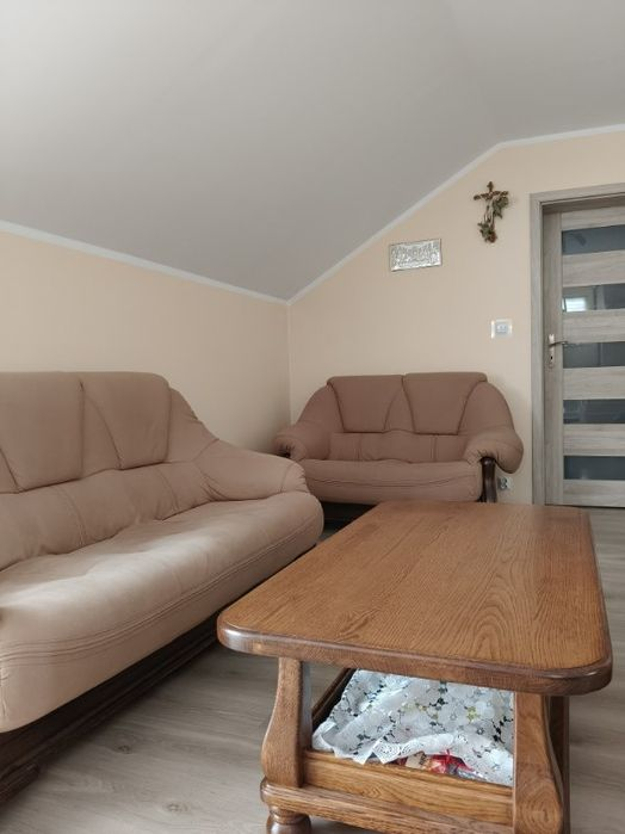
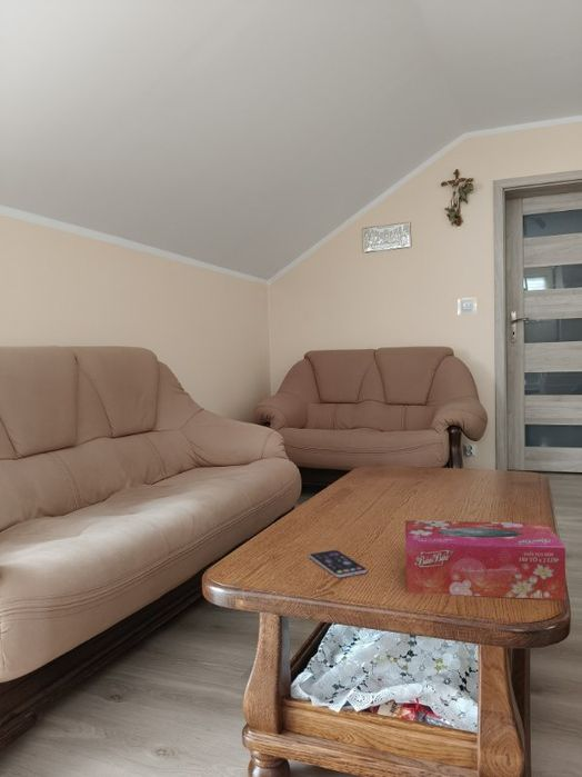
+ tissue box (479, 557)
+ smartphone (337, 562)
